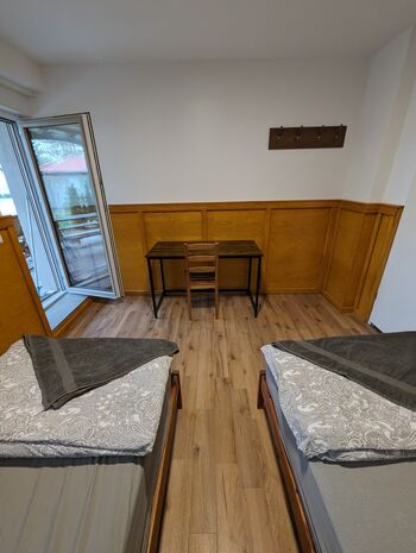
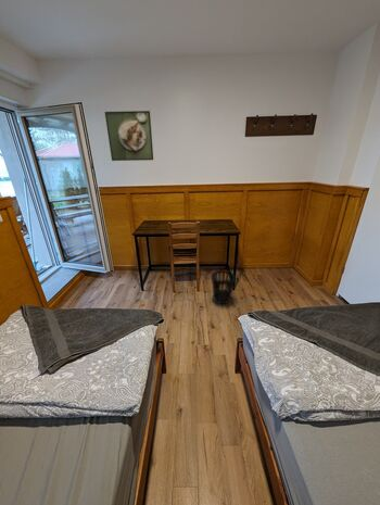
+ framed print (129, 137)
+ wastebasket (223, 287)
